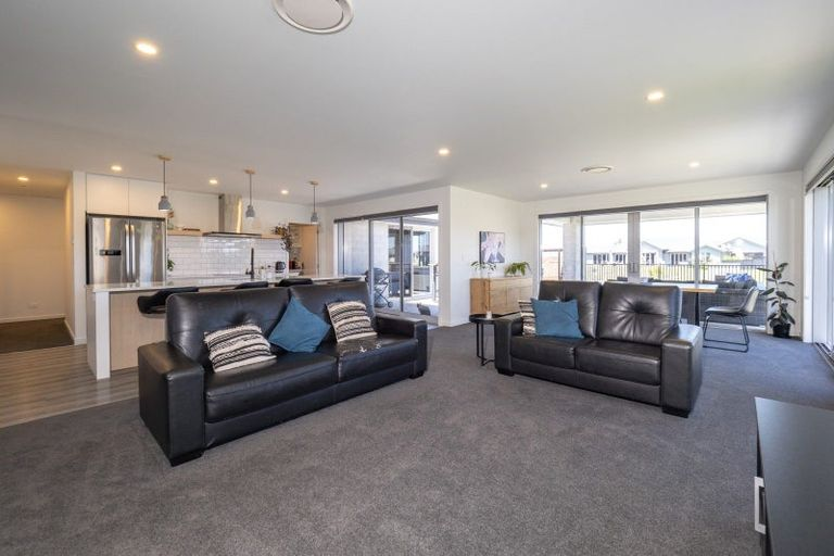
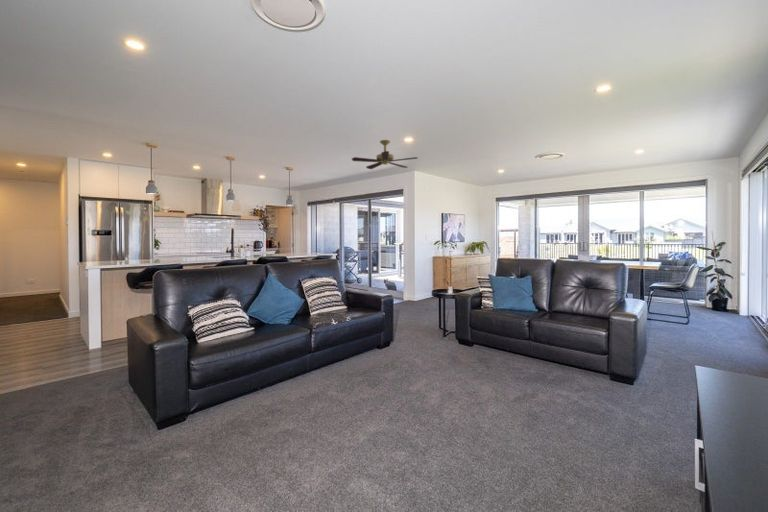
+ ceiling fan (384, 151)
